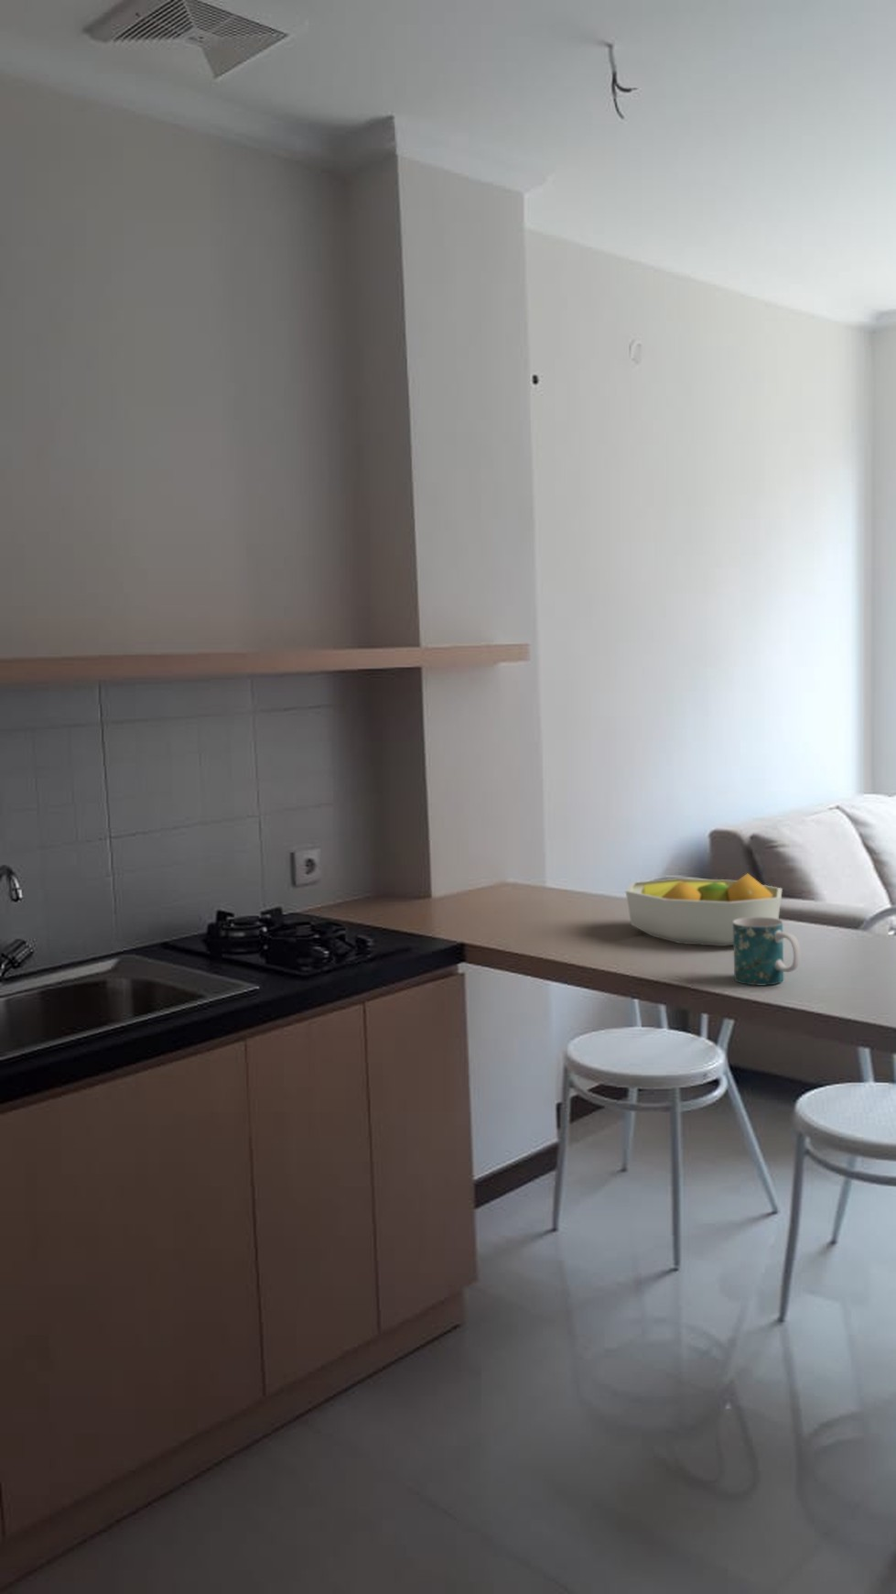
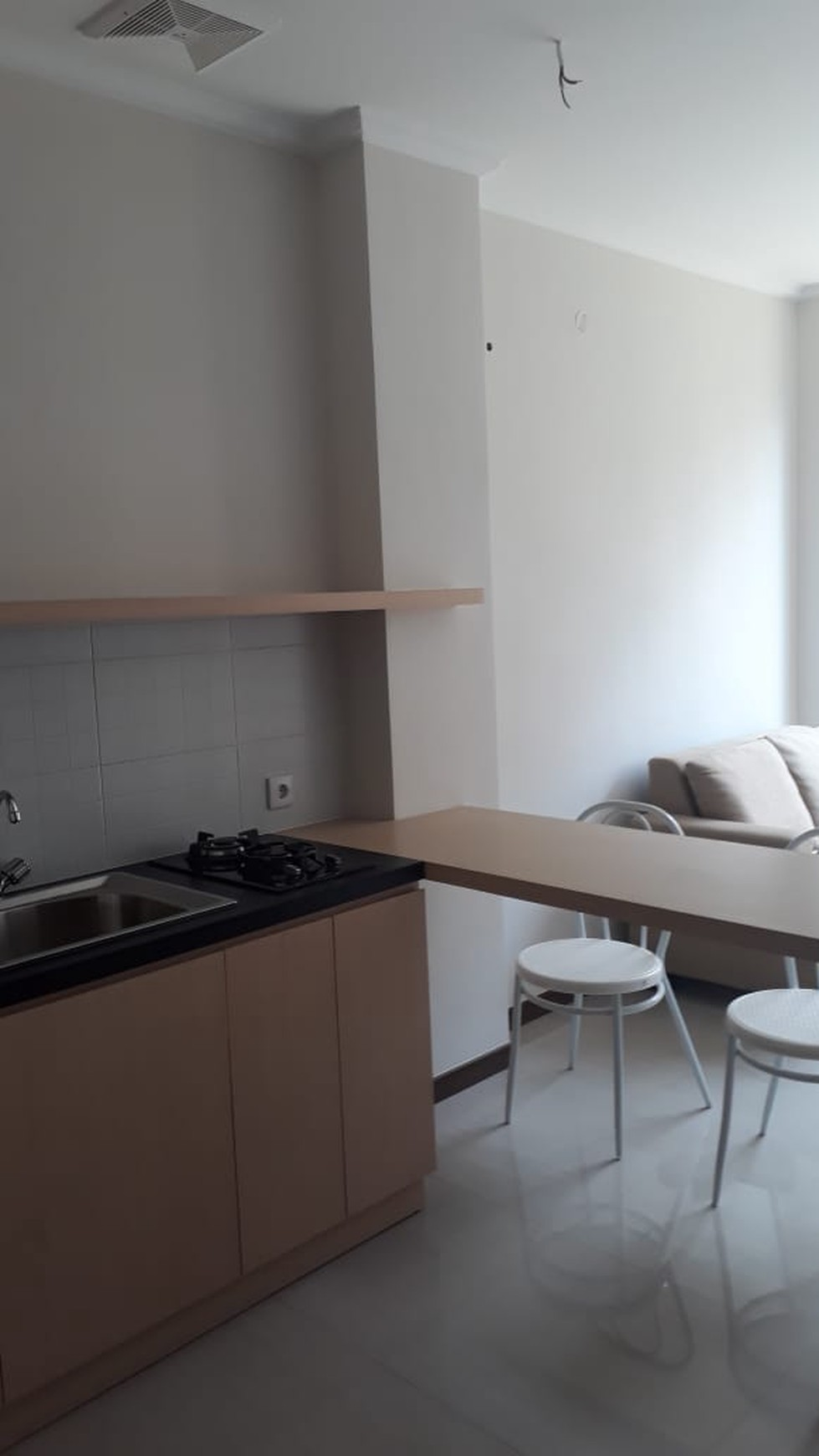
- mug (767, 951)
- fruit bowl (702, 901)
